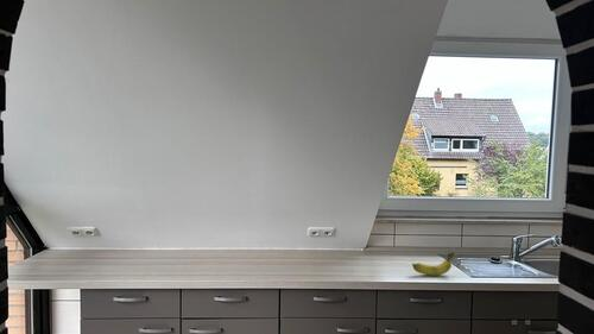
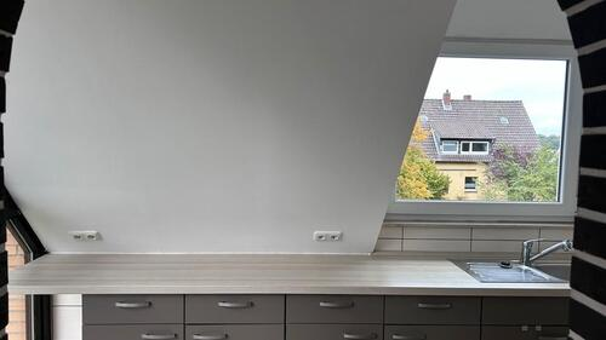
- fruit (432, 266)
